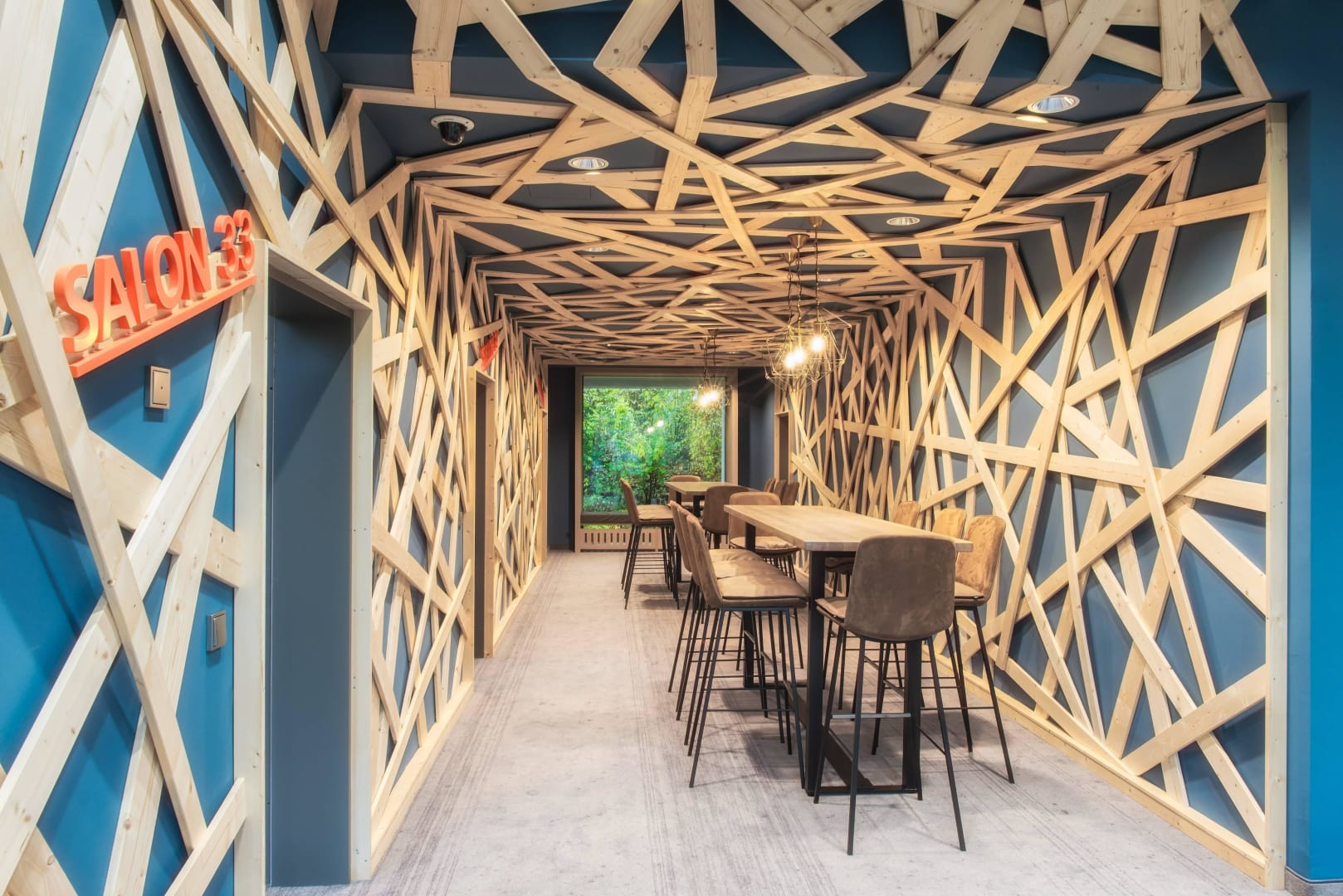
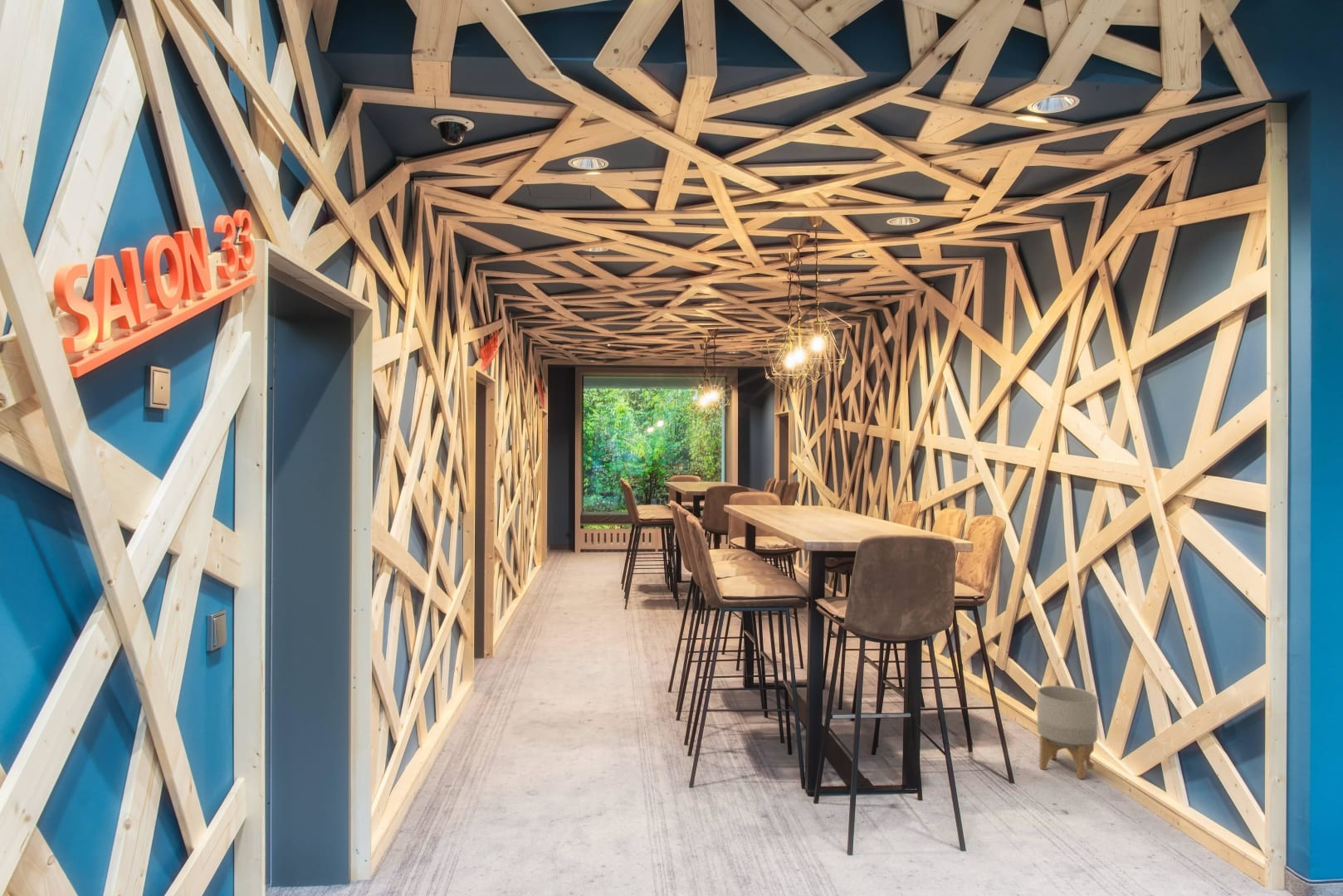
+ planter (1067, 730)
